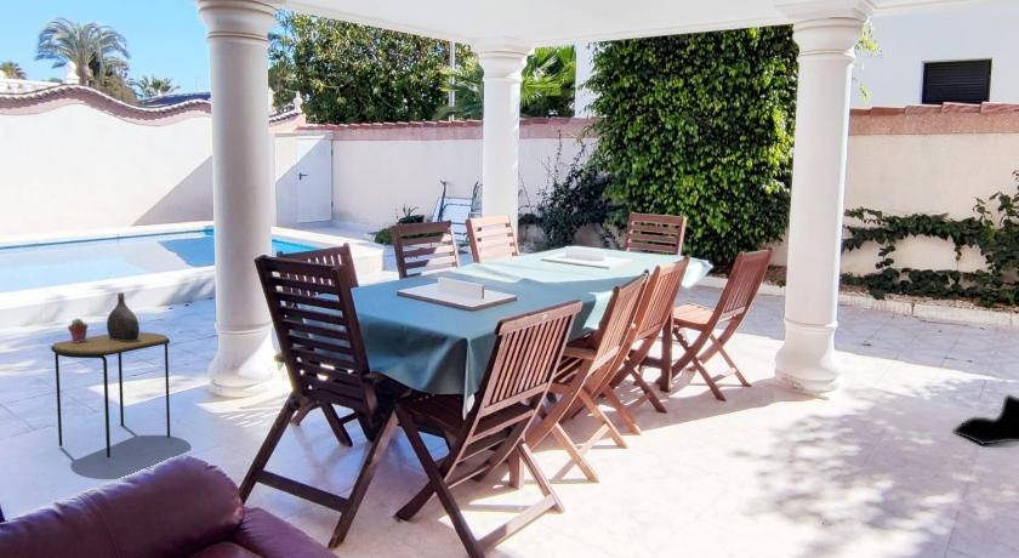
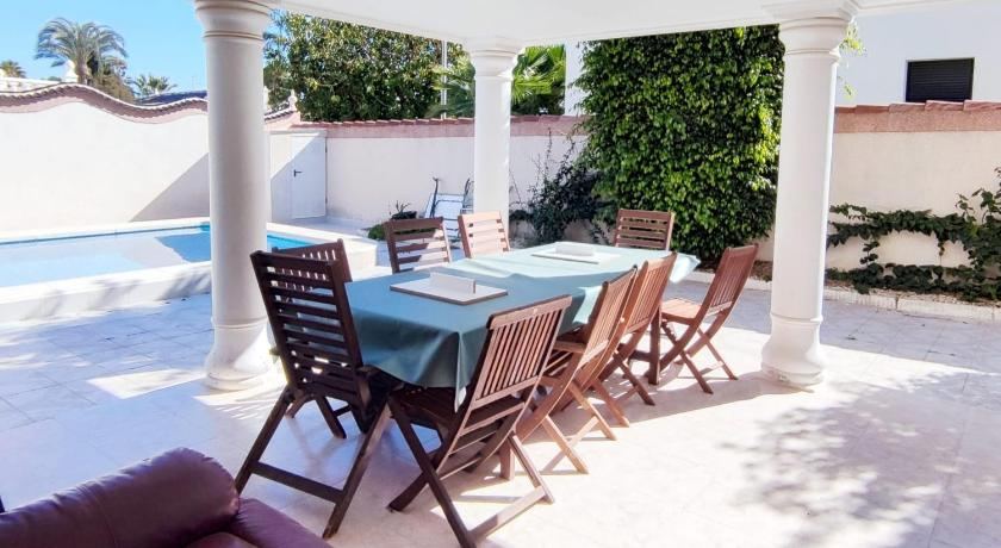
- water jug (123, 315)
- side table (107, 391)
- lounge chair (966, 420)
- potted succulent (78, 329)
